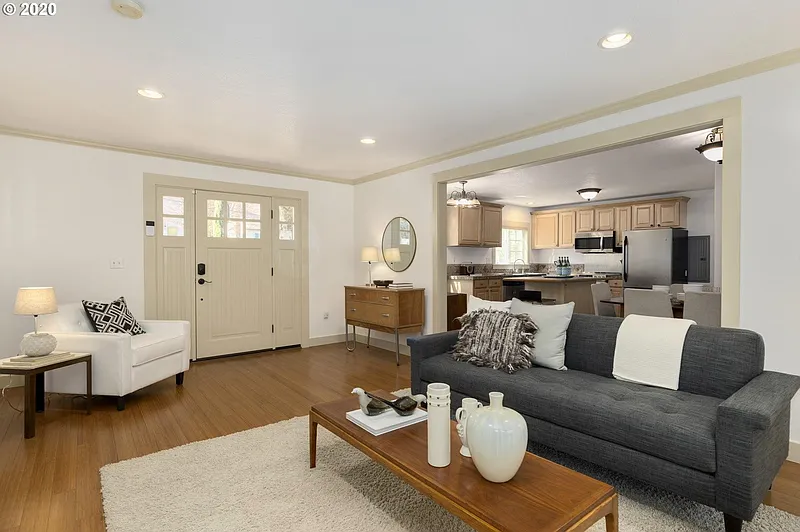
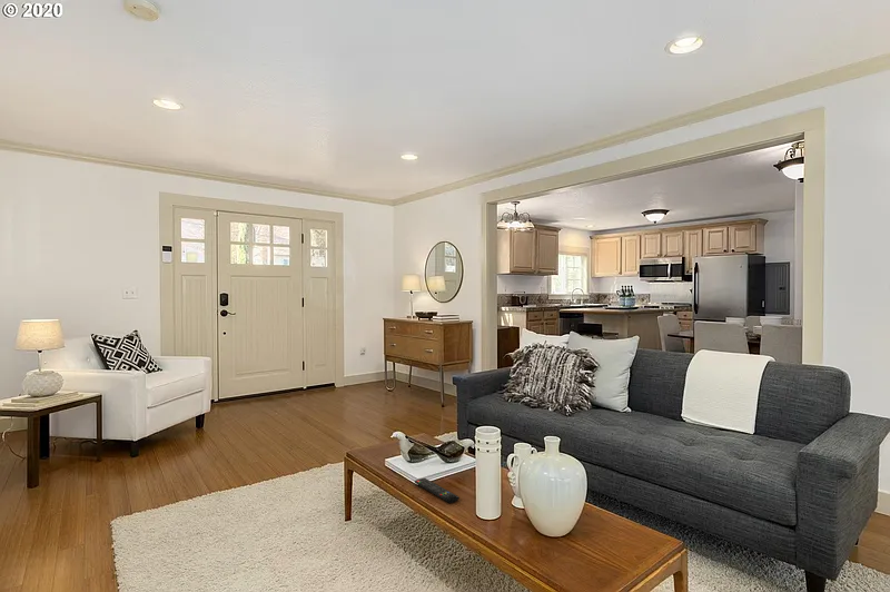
+ remote control (435, 490)
